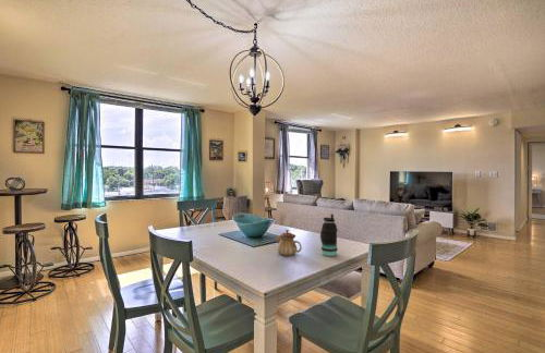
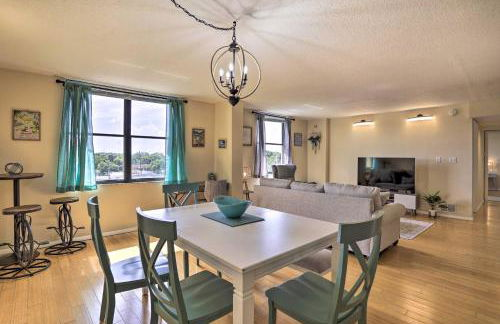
- teapot (288, 241)
- bottle (327, 233)
